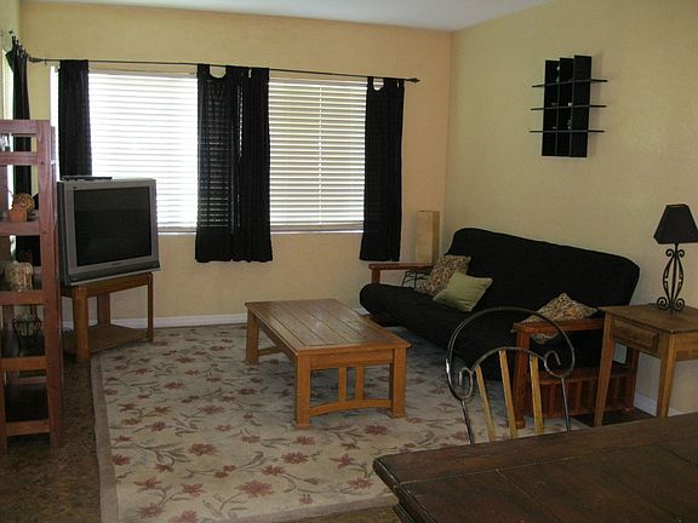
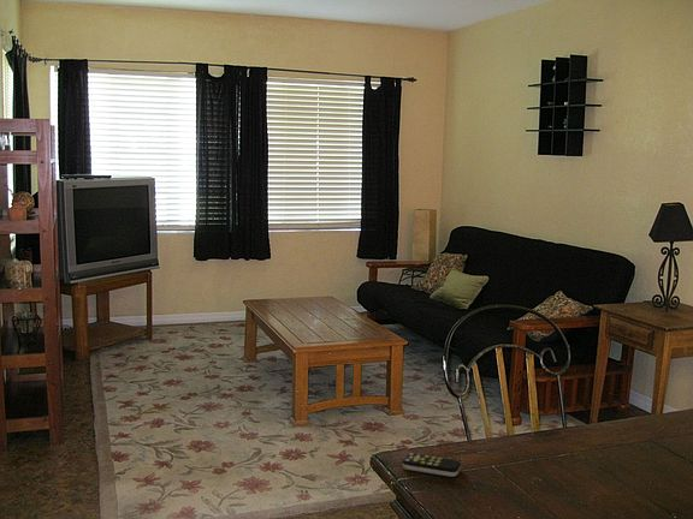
+ remote control (431, 464)
